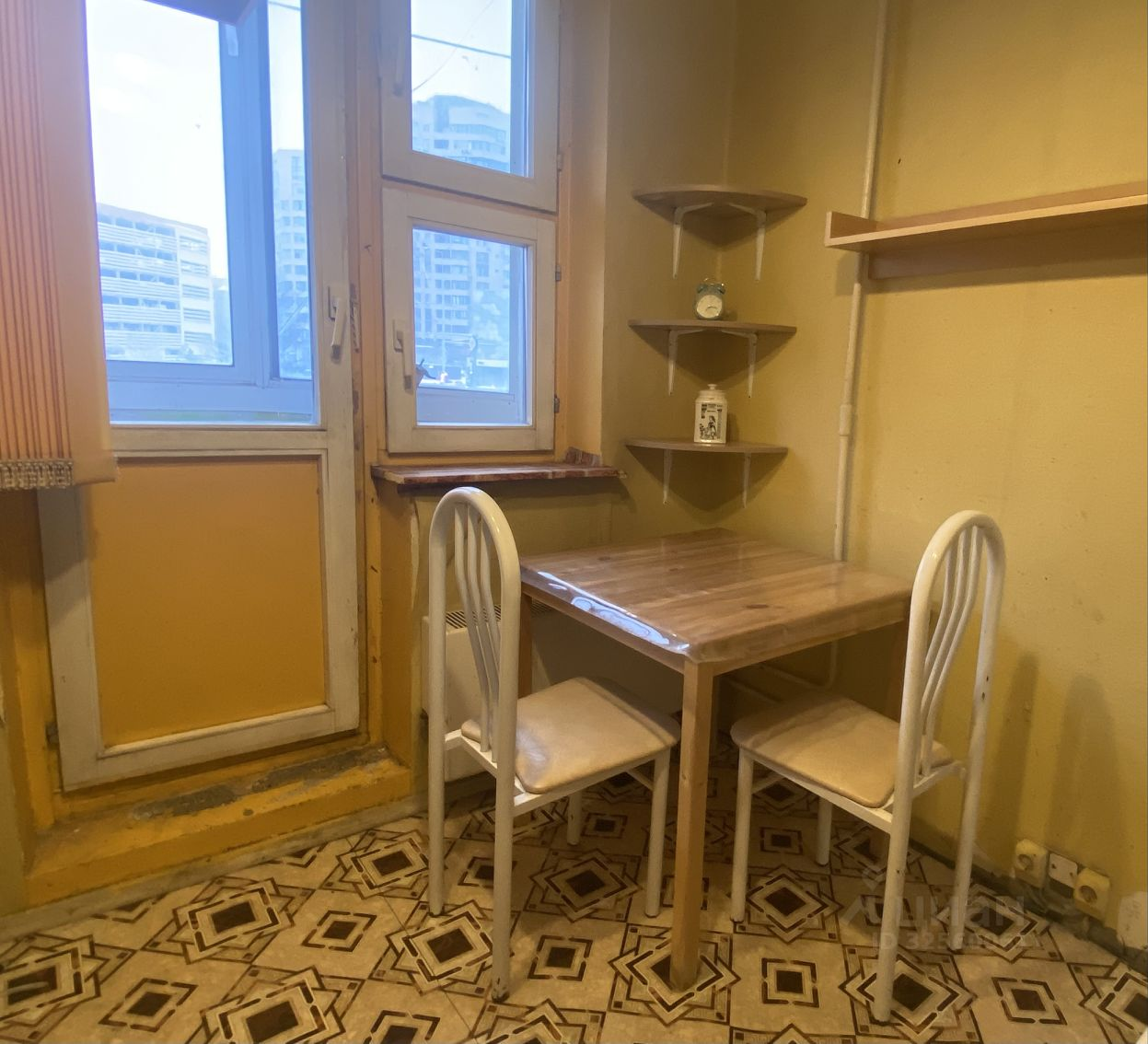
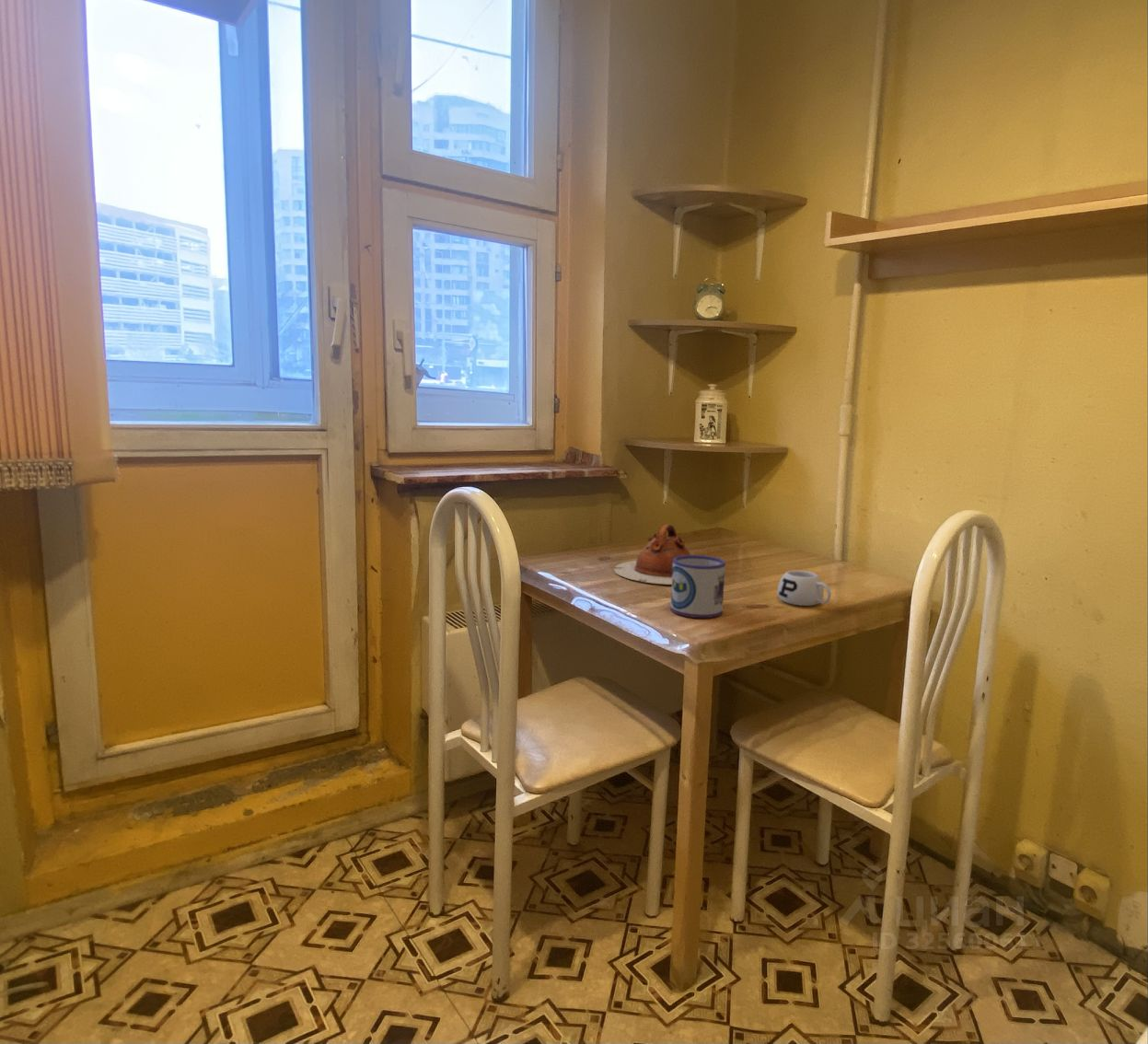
+ mug (702, 583)
+ mug (806, 588)
+ teapot (667, 548)
